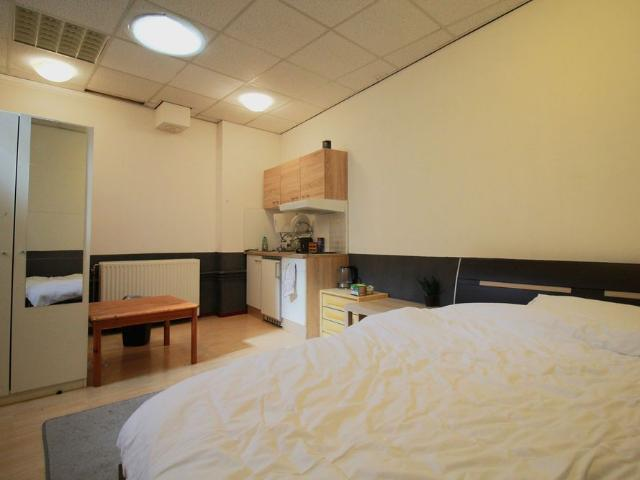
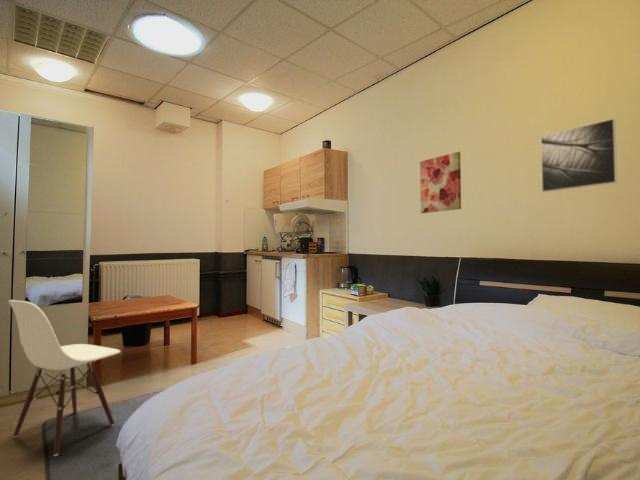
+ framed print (576, 158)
+ chair (65, 363)
+ wall art (439, 184)
